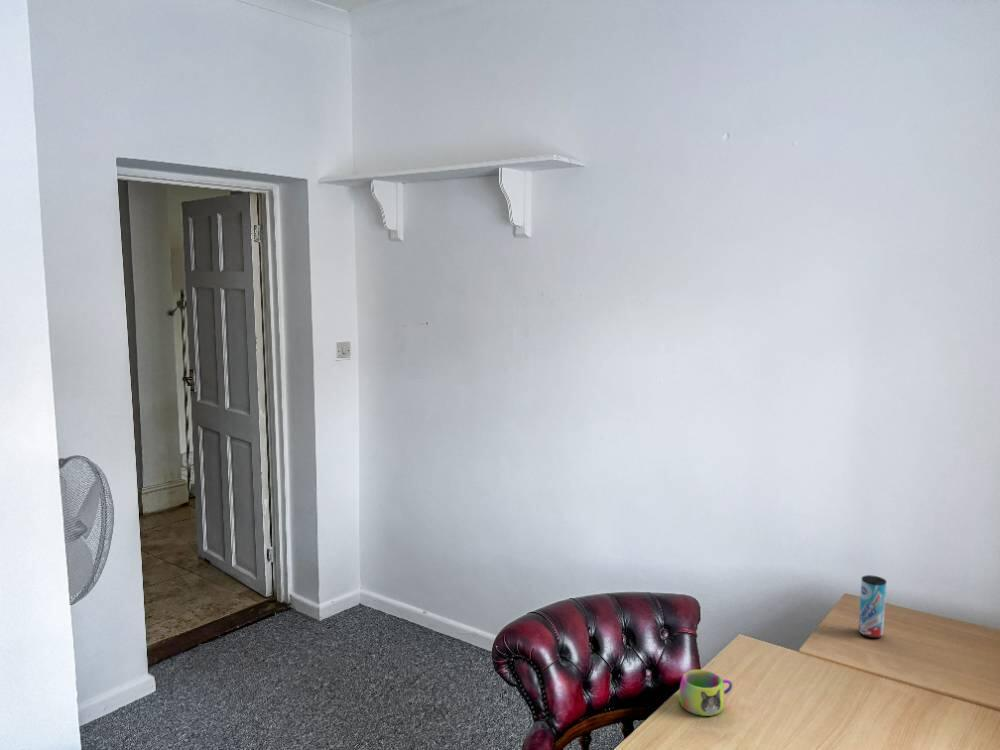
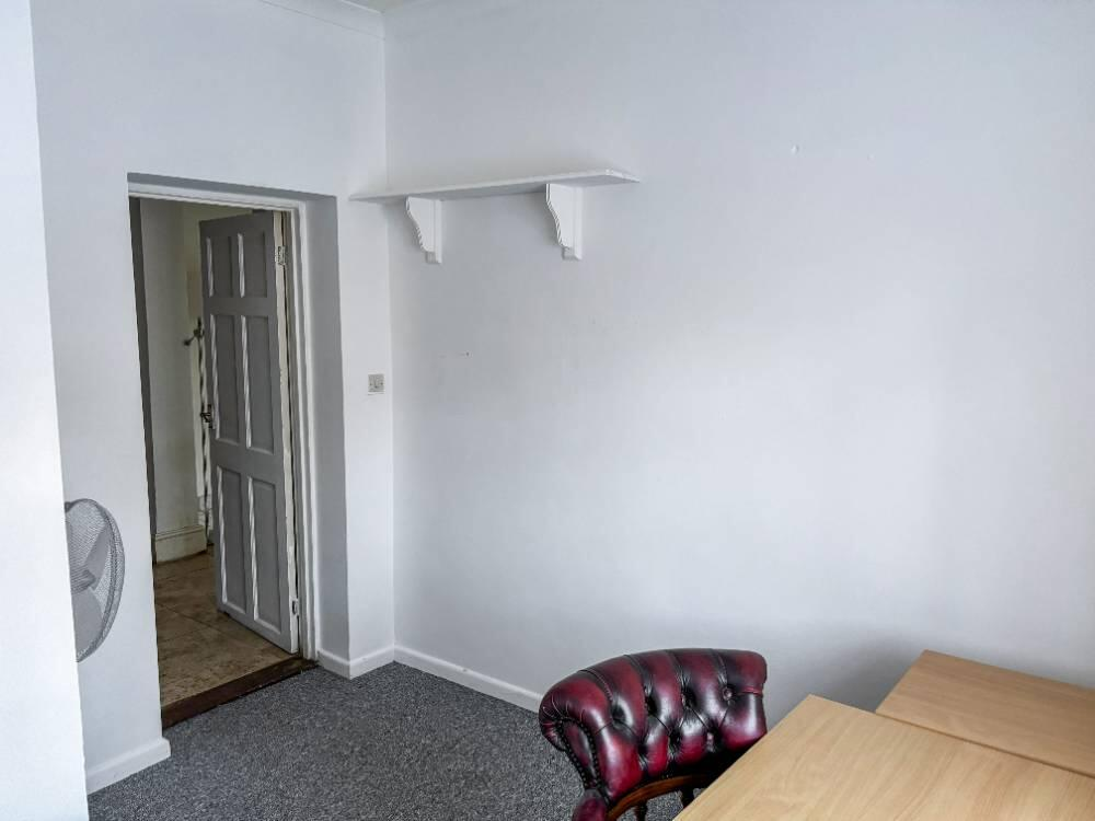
- beverage can (872, 607)
- mug (707, 691)
